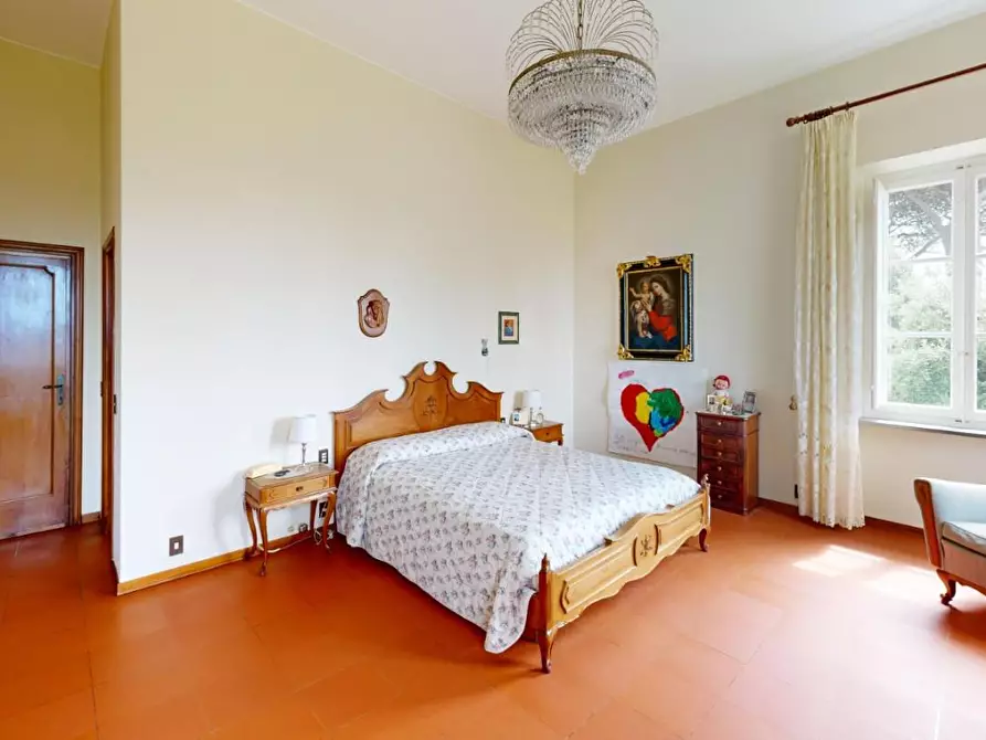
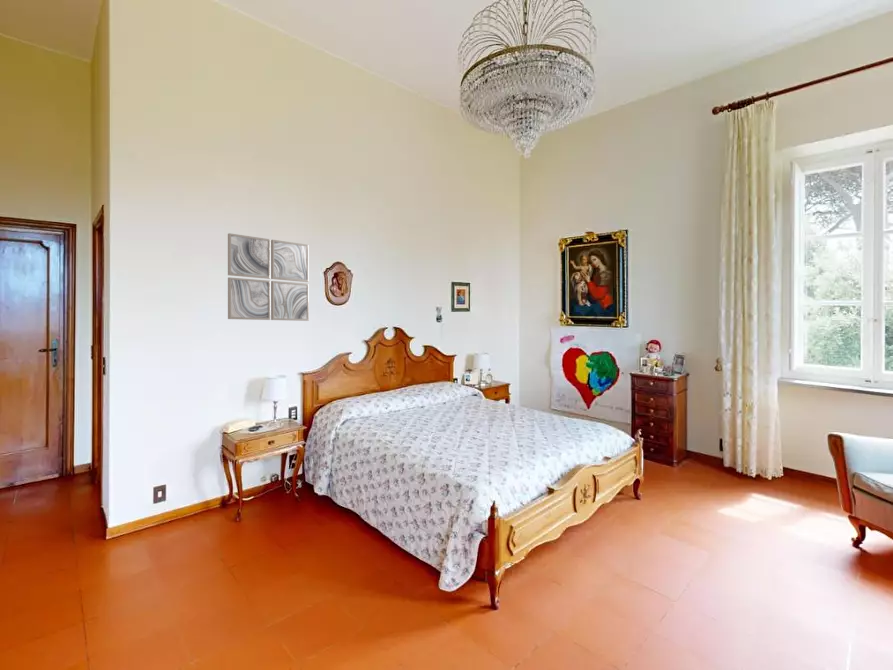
+ wall art (271, 278)
